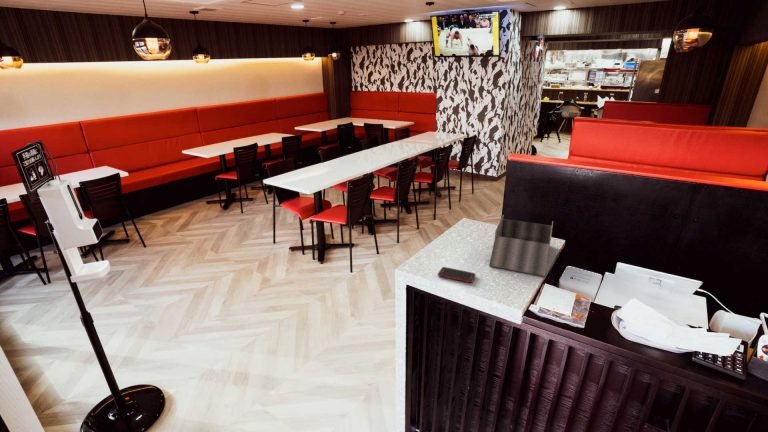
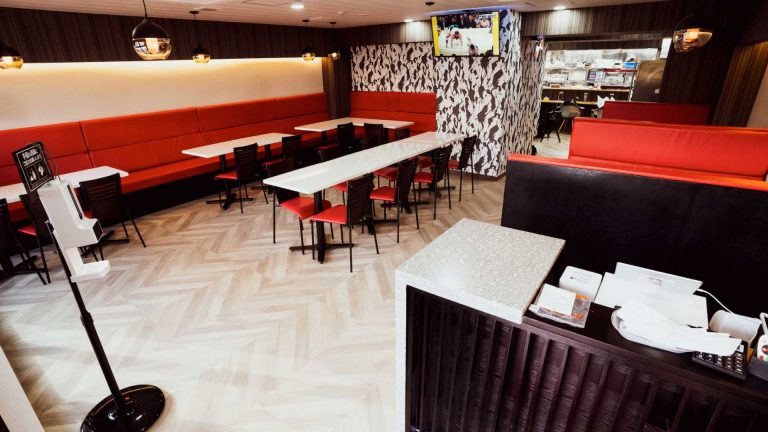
- desk organizer (522, 242)
- cell phone (456, 274)
